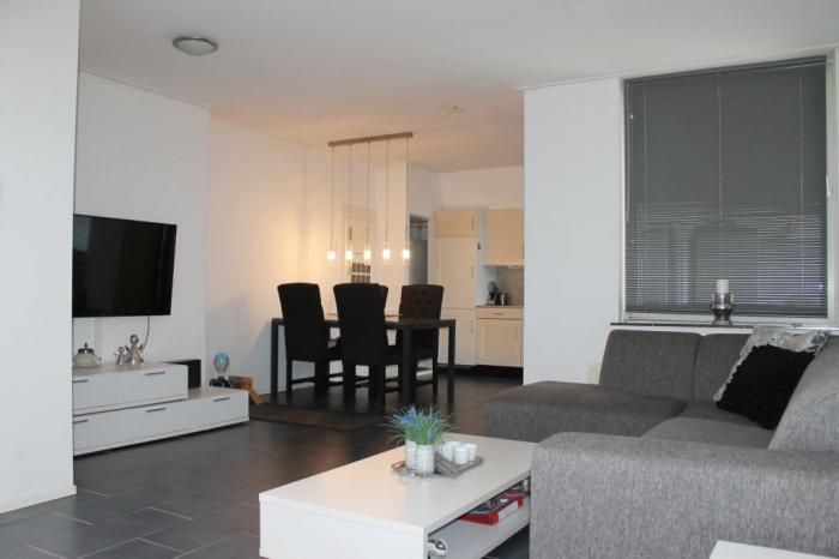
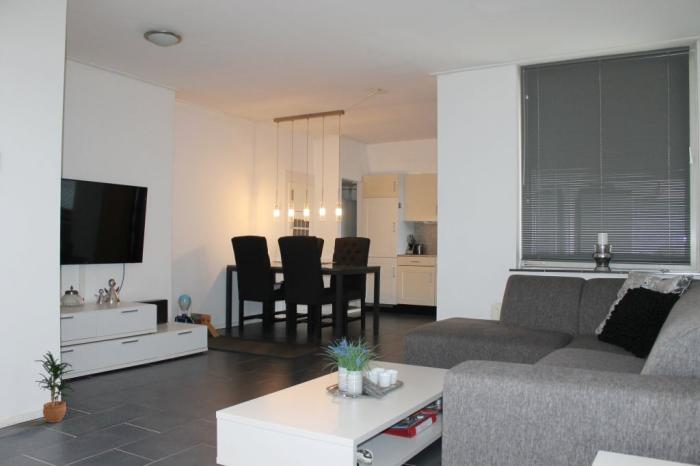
+ potted plant (55, 385)
